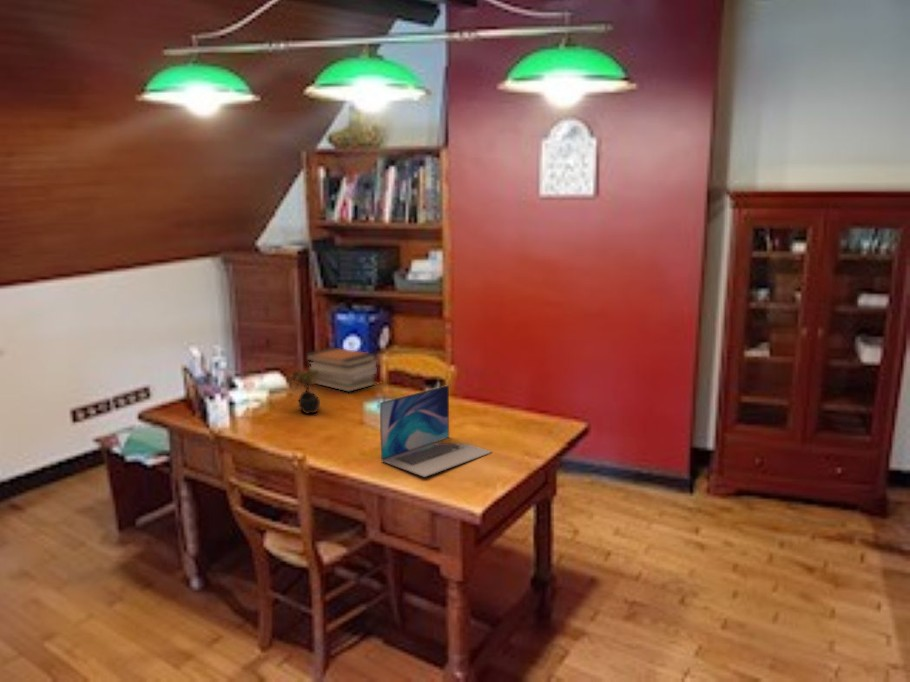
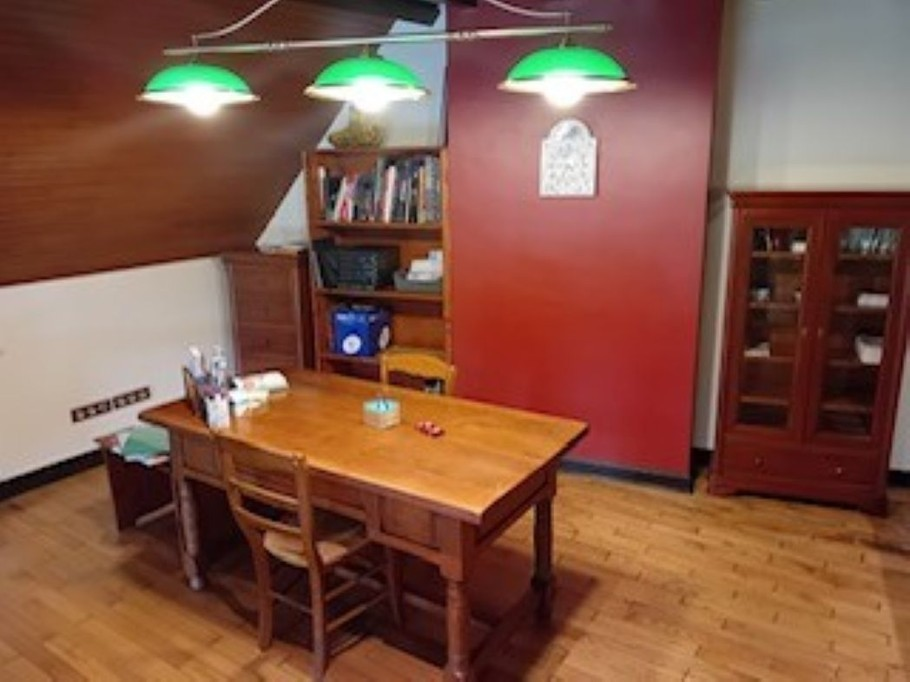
- book stack (341, 368)
- laptop (437, 428)
- succulent plant (307, 389)
